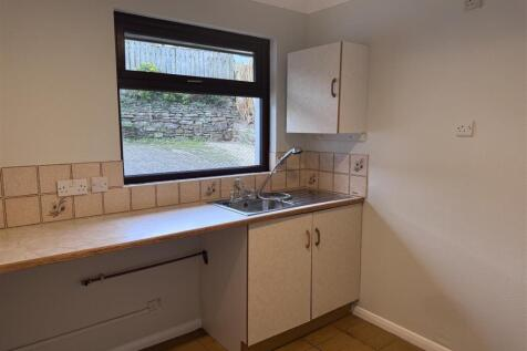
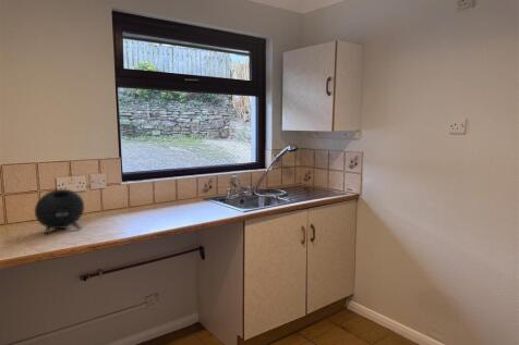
+ speaker (60, 209)
